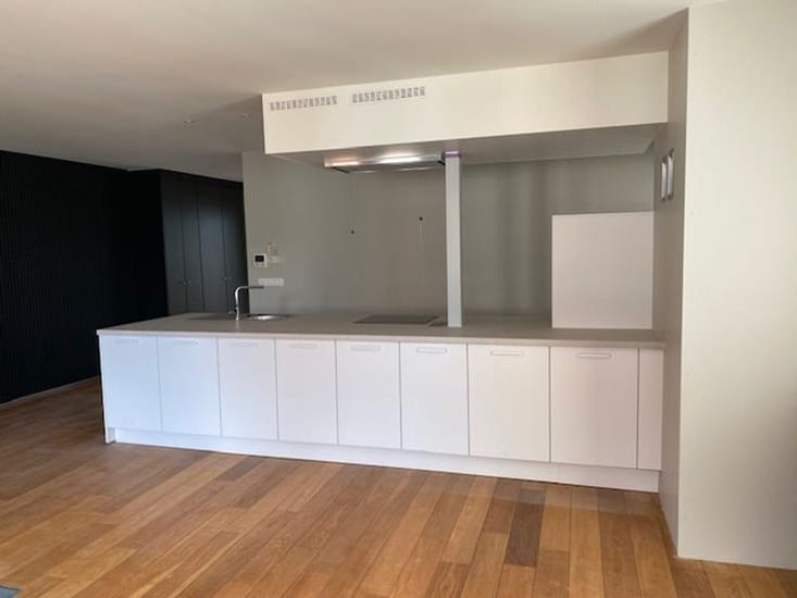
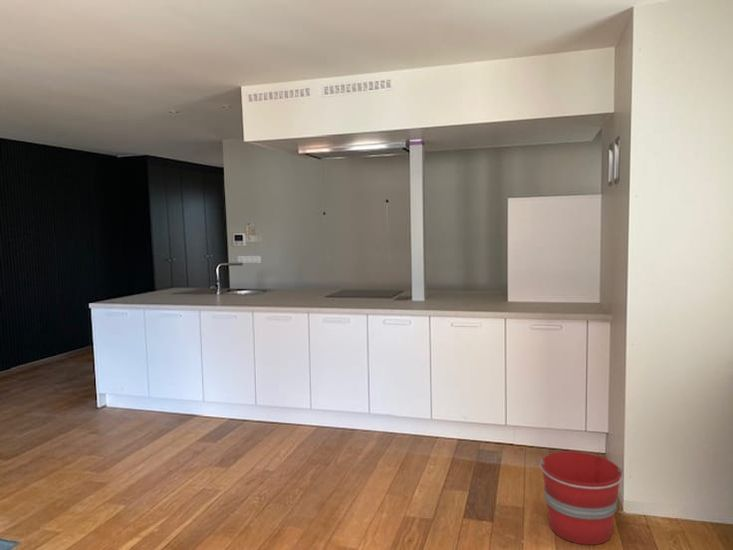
+ bucket (580, 497)
